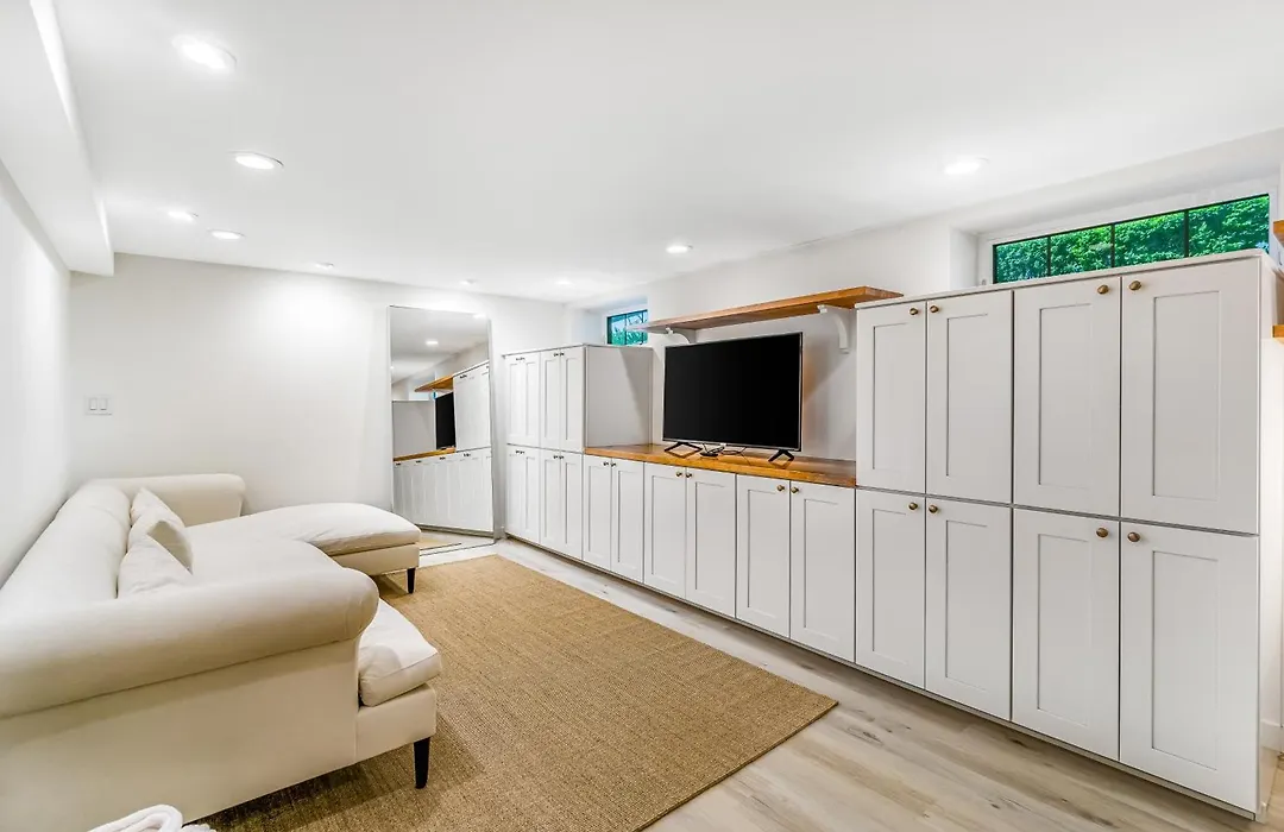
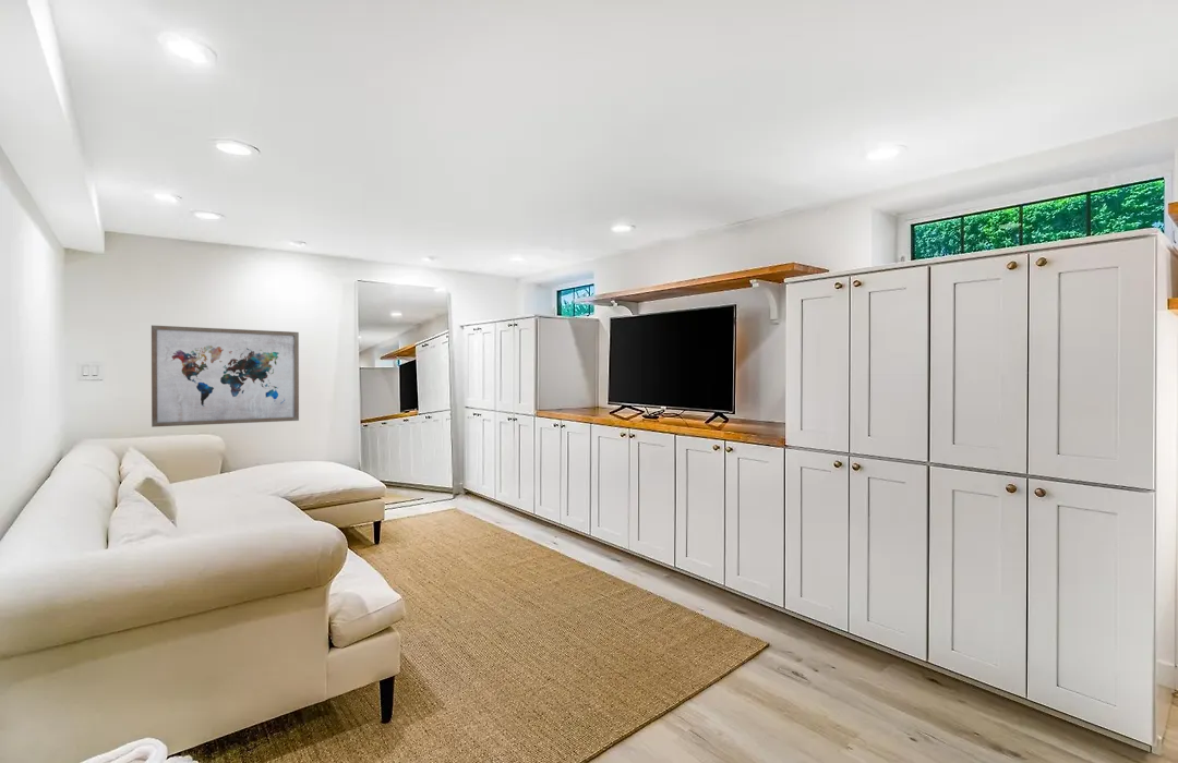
+ wall art (230, 376)
